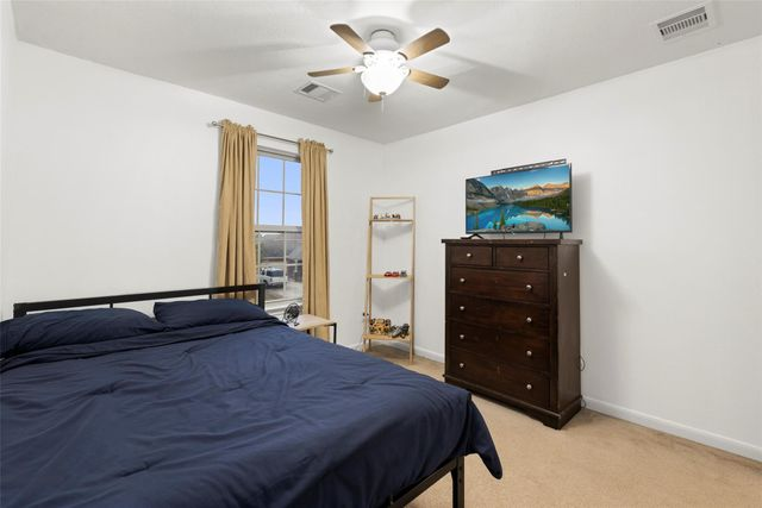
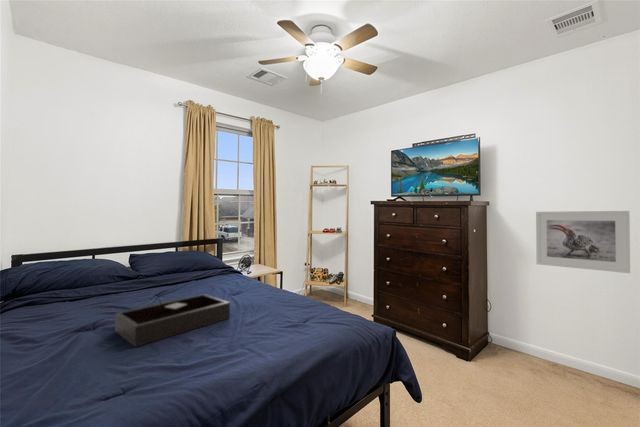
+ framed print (579, 239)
+ tray (175, 314)
